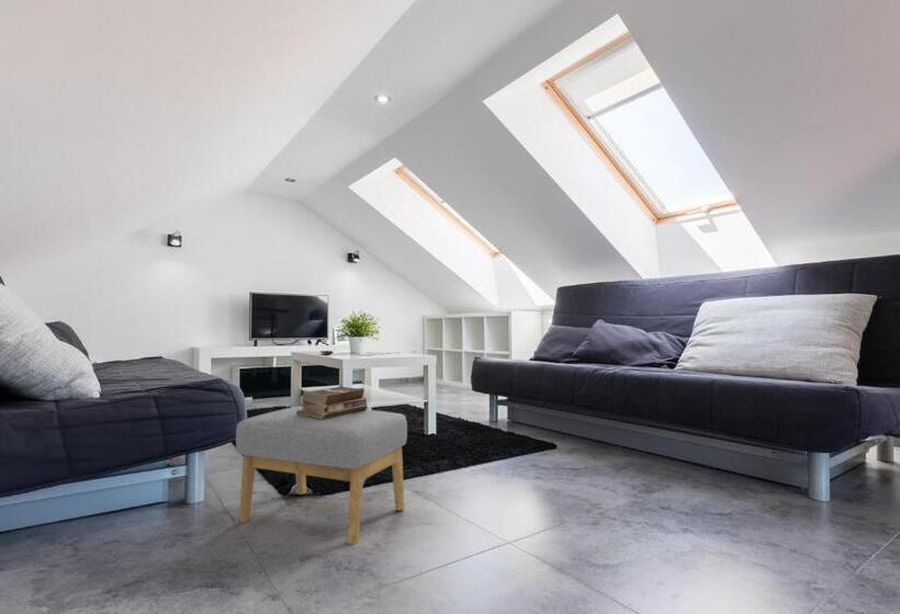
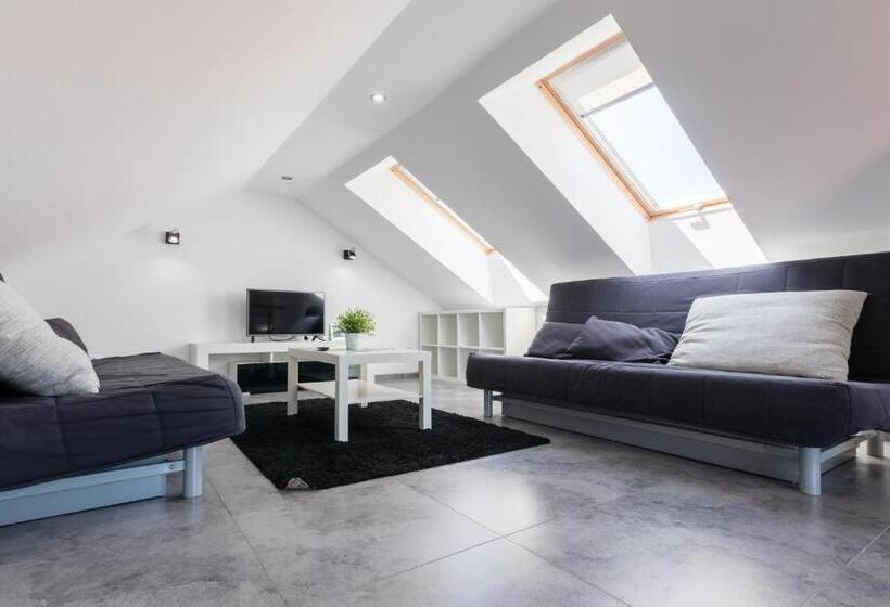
- footstool (324, 464)
- books (333, 400)
